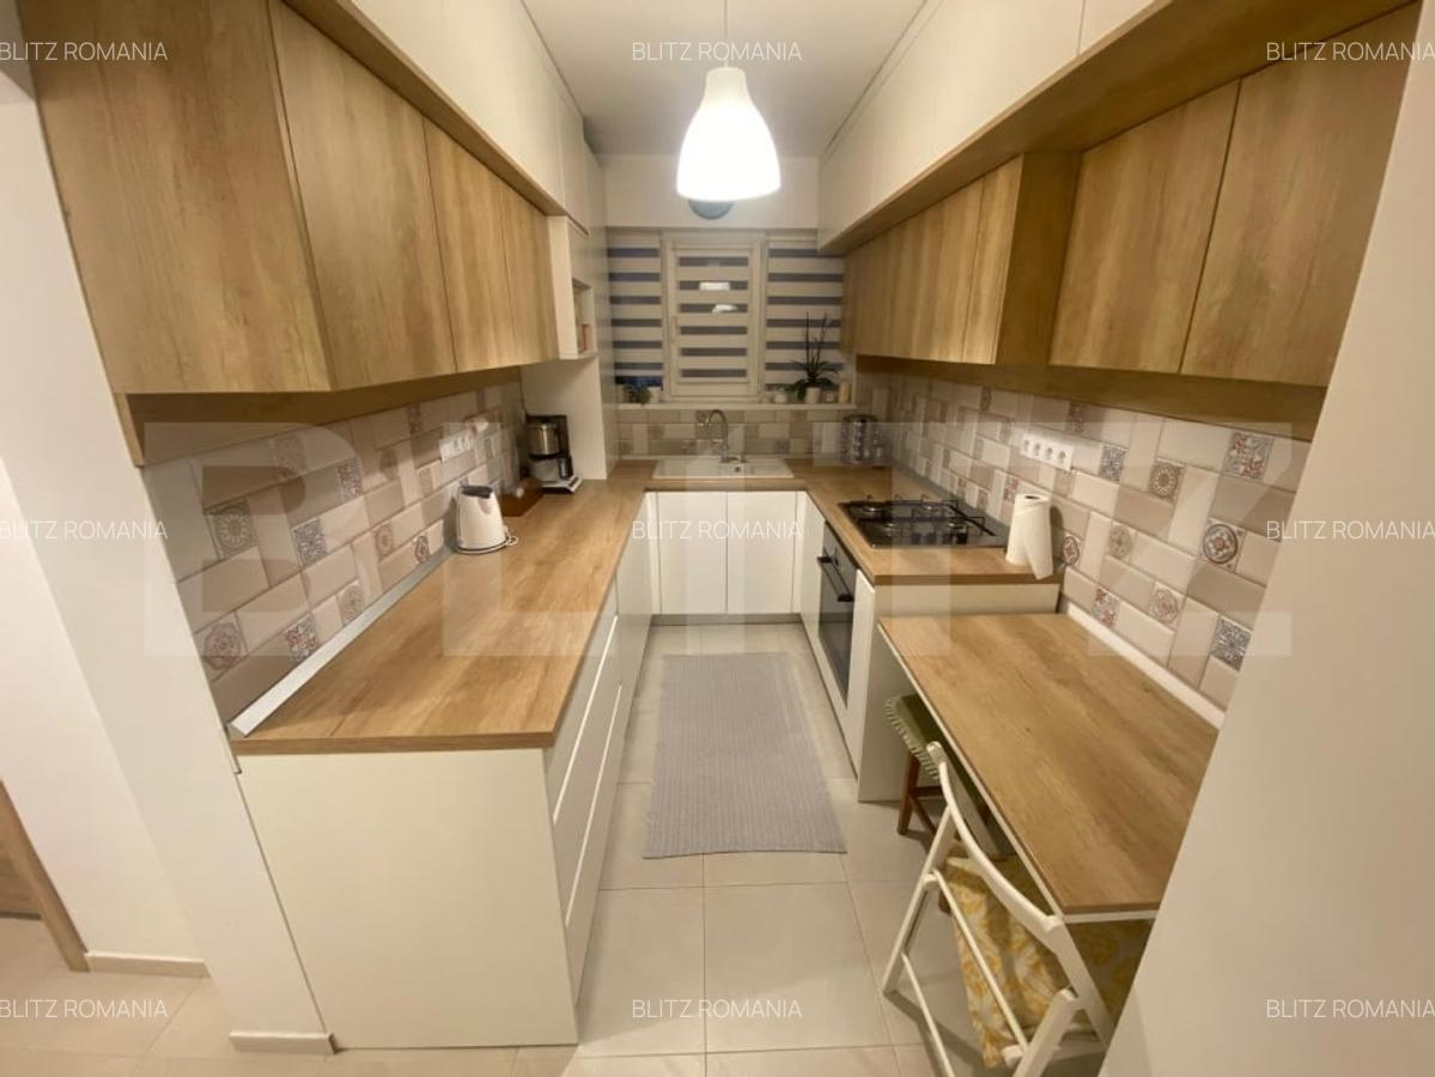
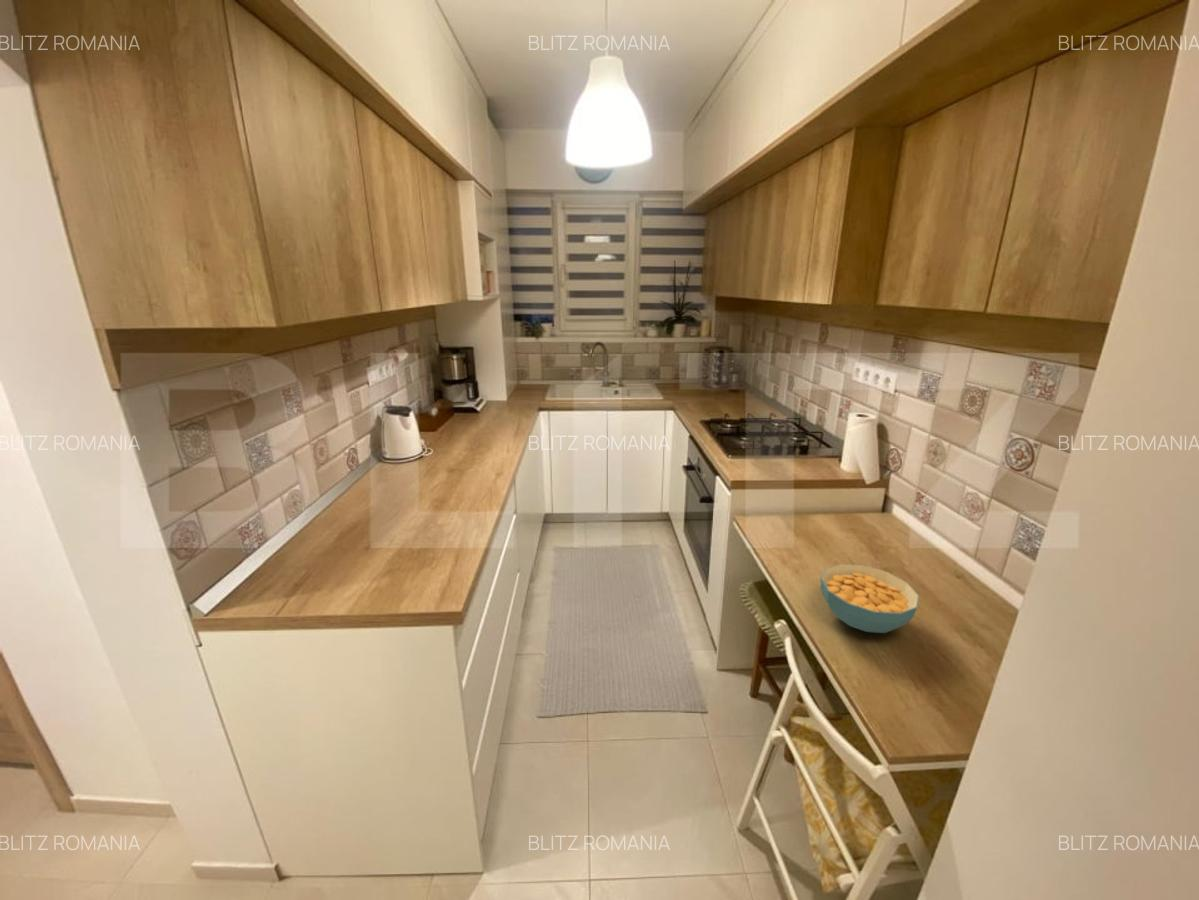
+ cereal bowl (864, 604)
